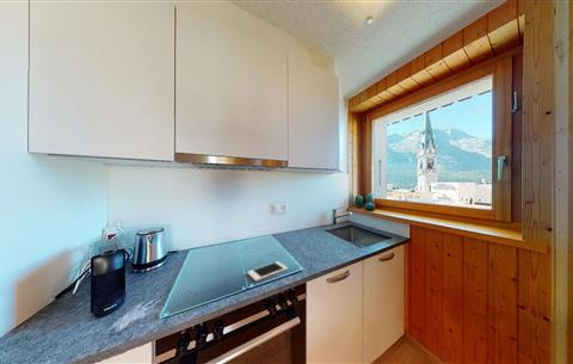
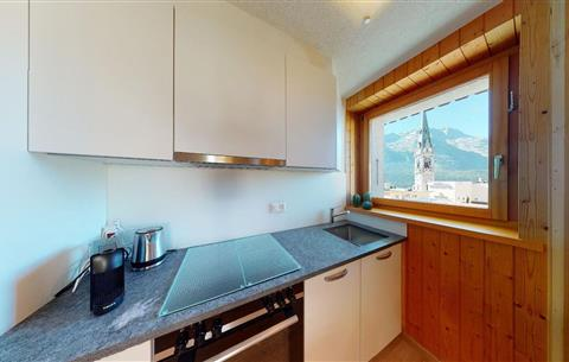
- cell phone (267, 270)
